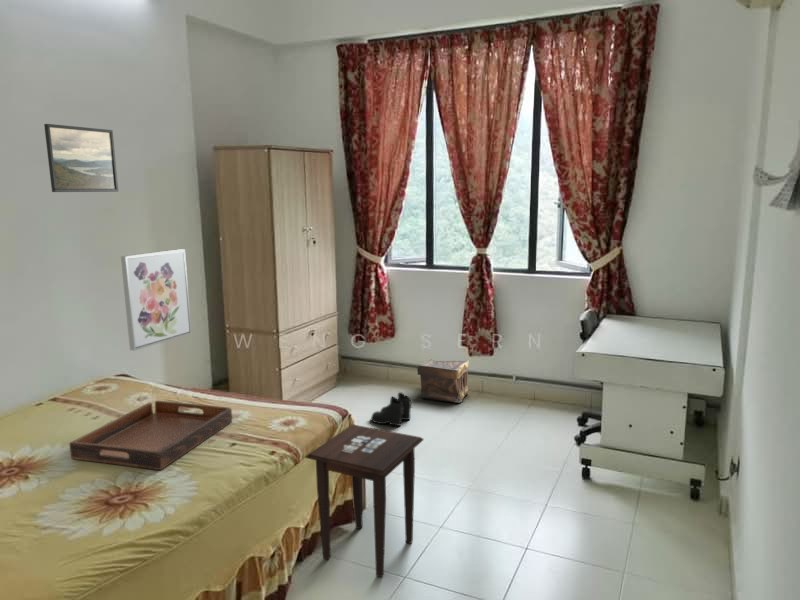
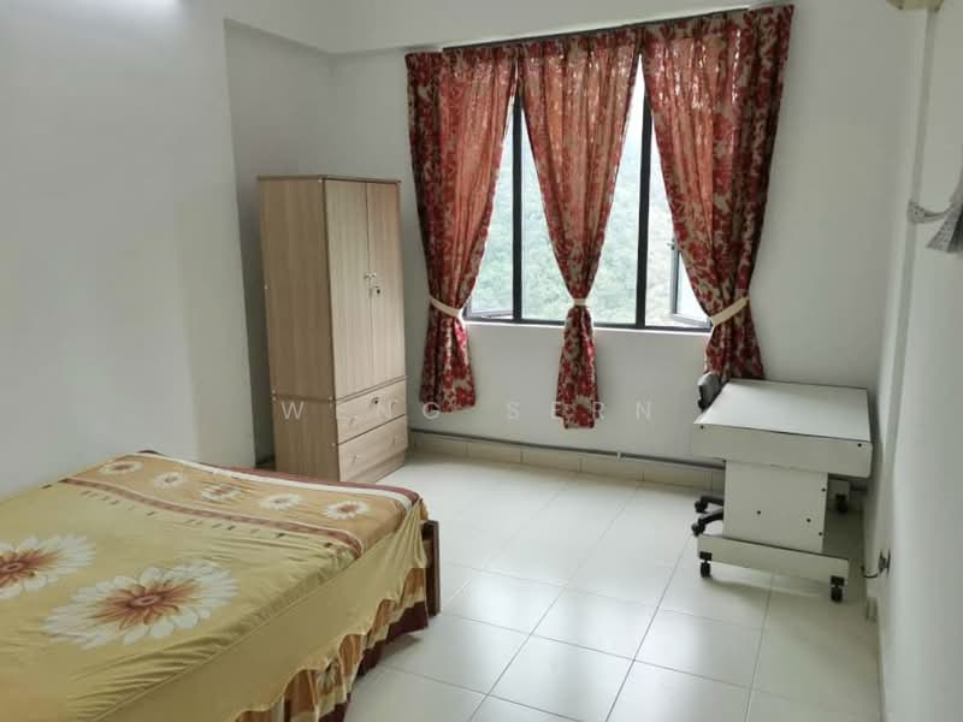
- pouch (444, 379)
- side table (361, 496)
- wall art (158, 297)
- serving tray (156, 431)
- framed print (83, 159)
- boots (391, 407)
